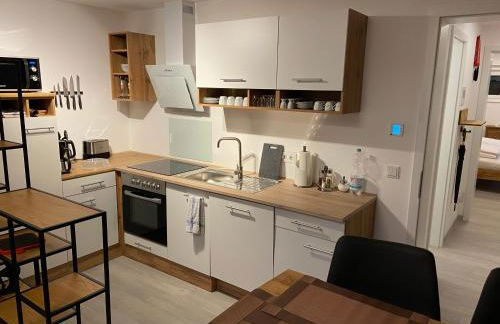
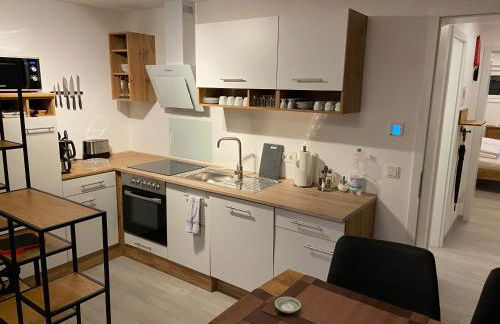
+ saucer (287, 306)
